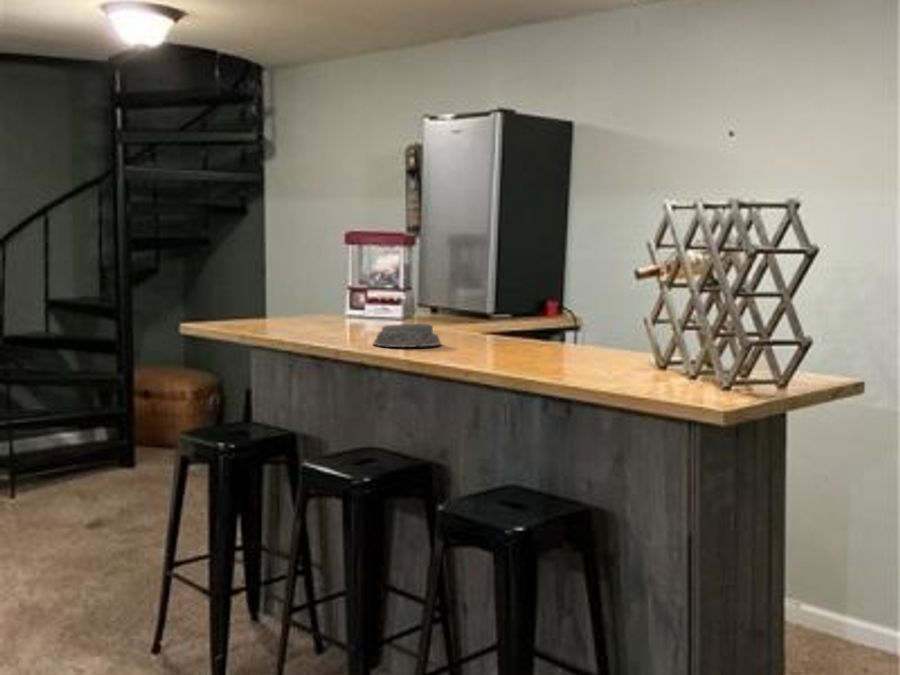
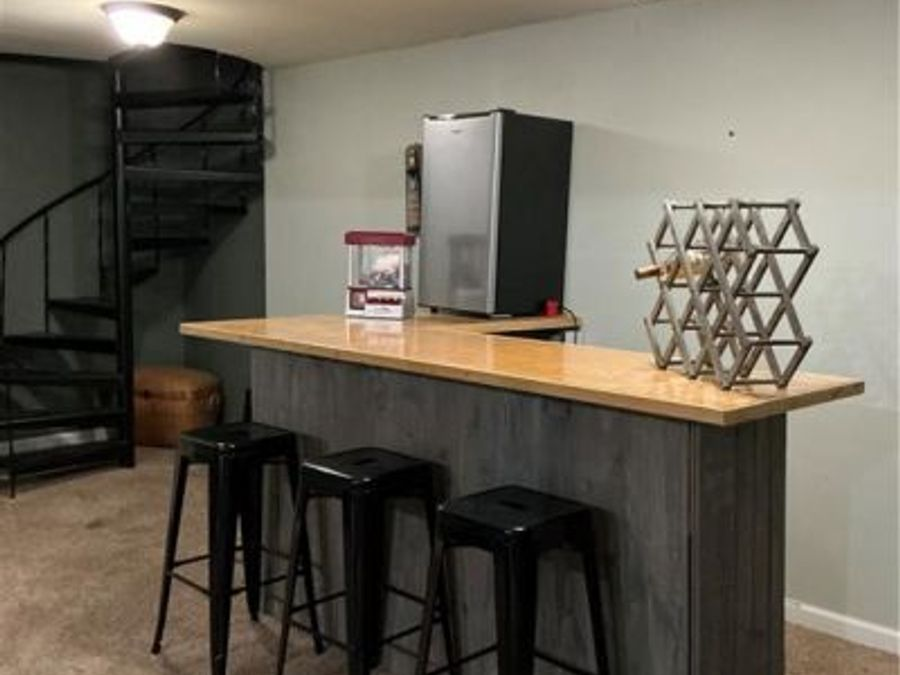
- mortar (407, 334)
